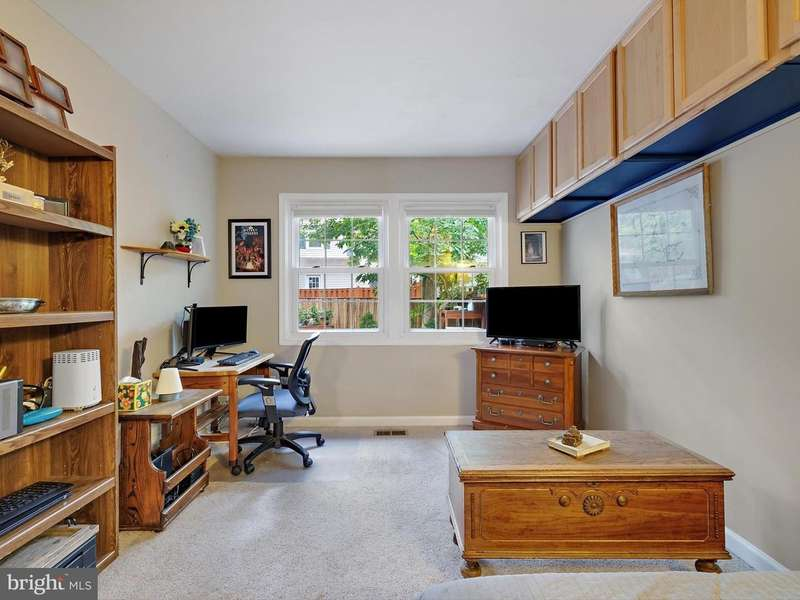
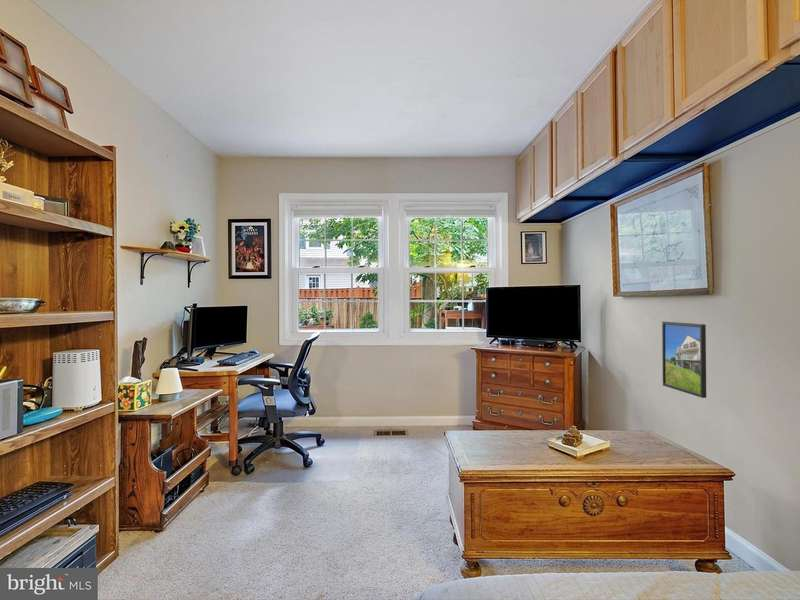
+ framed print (682, 357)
